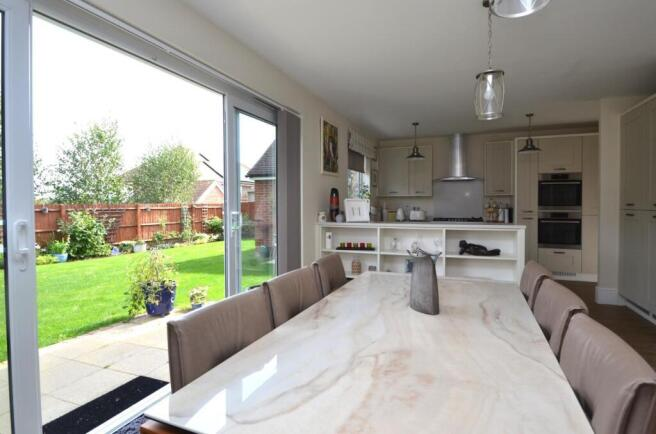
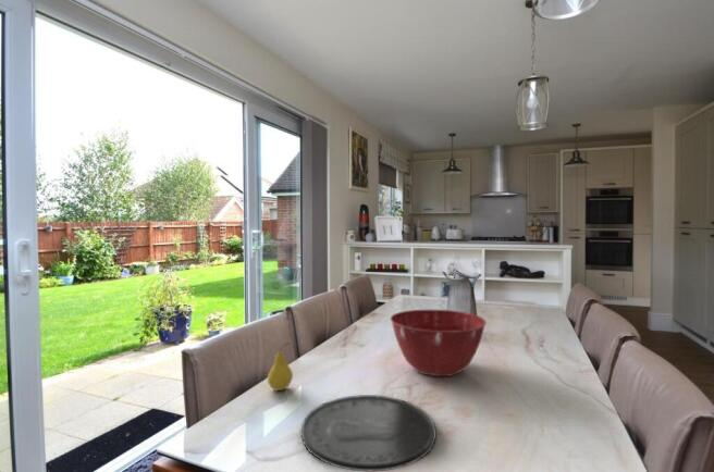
+ mixing bowl (436, 343)
+ plate (368, 426)
+ fruit (280, 365)
